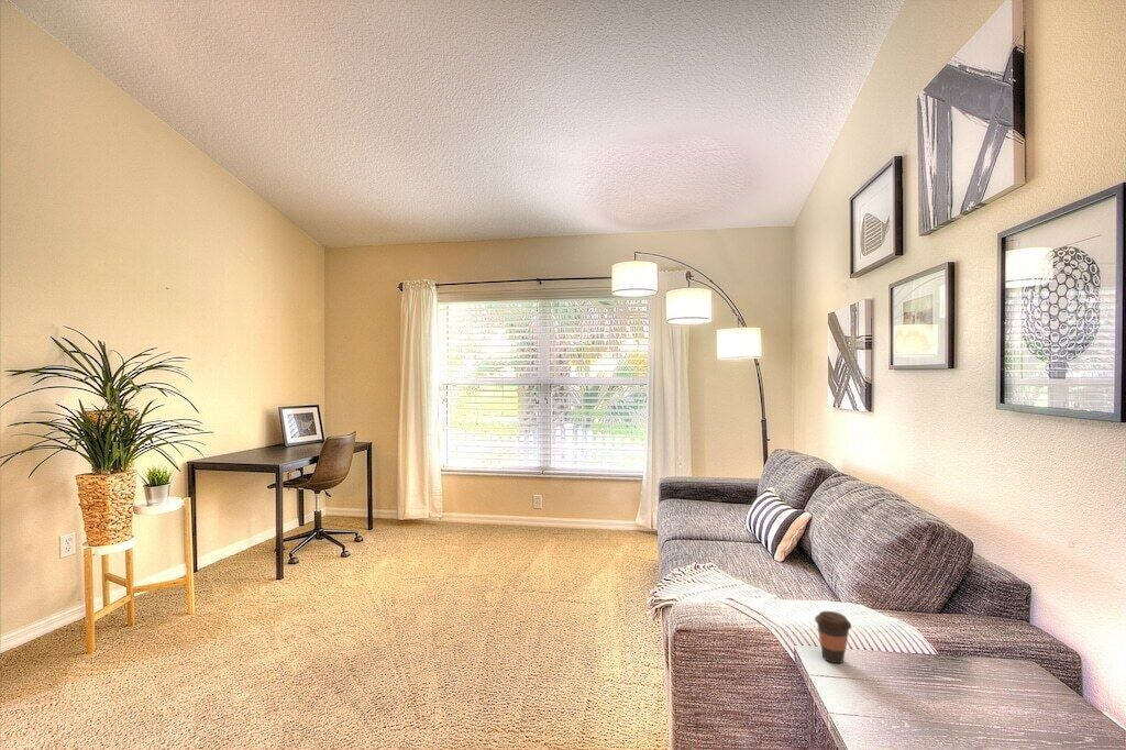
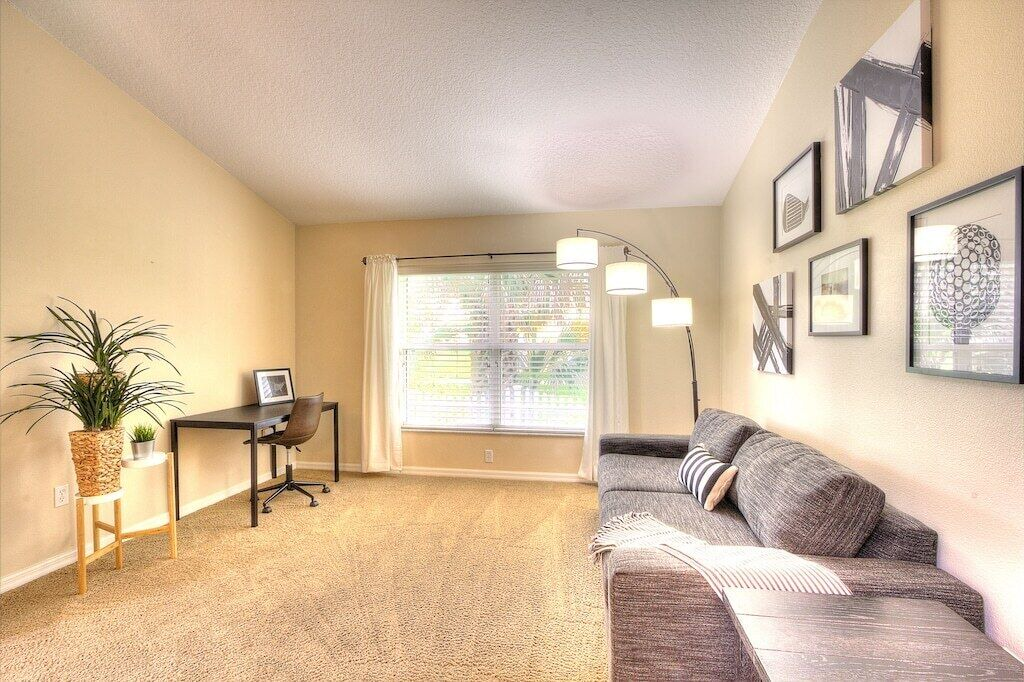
- coffee cup (832, 637)
